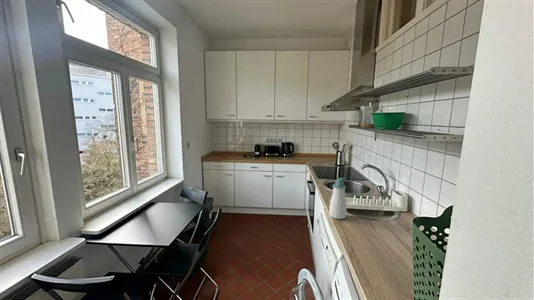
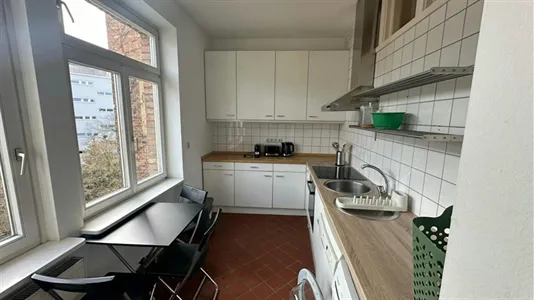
- soap bottle (338, 197)
